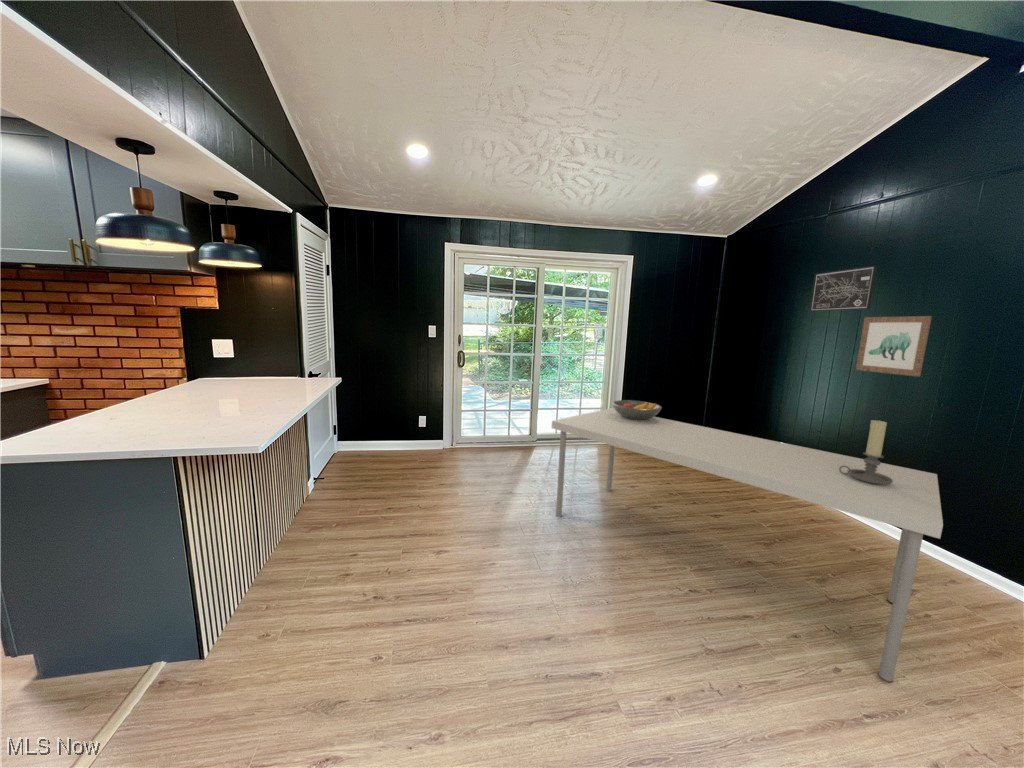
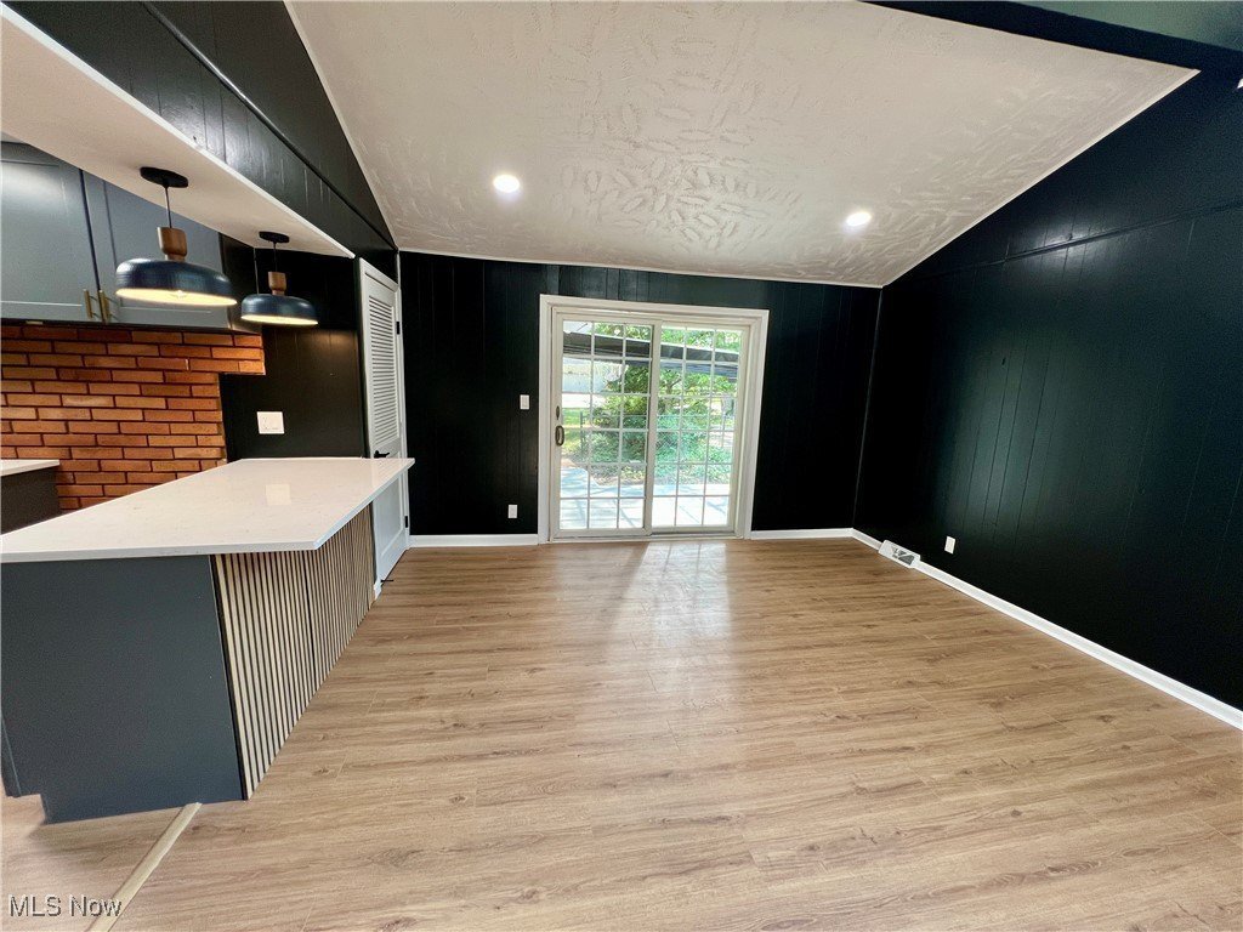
- wall art (840, 290)
- wall art (890, 345)
- fruit bowl (636, 409)
- dining table (711, 473)
- candle holder (869, 449)
